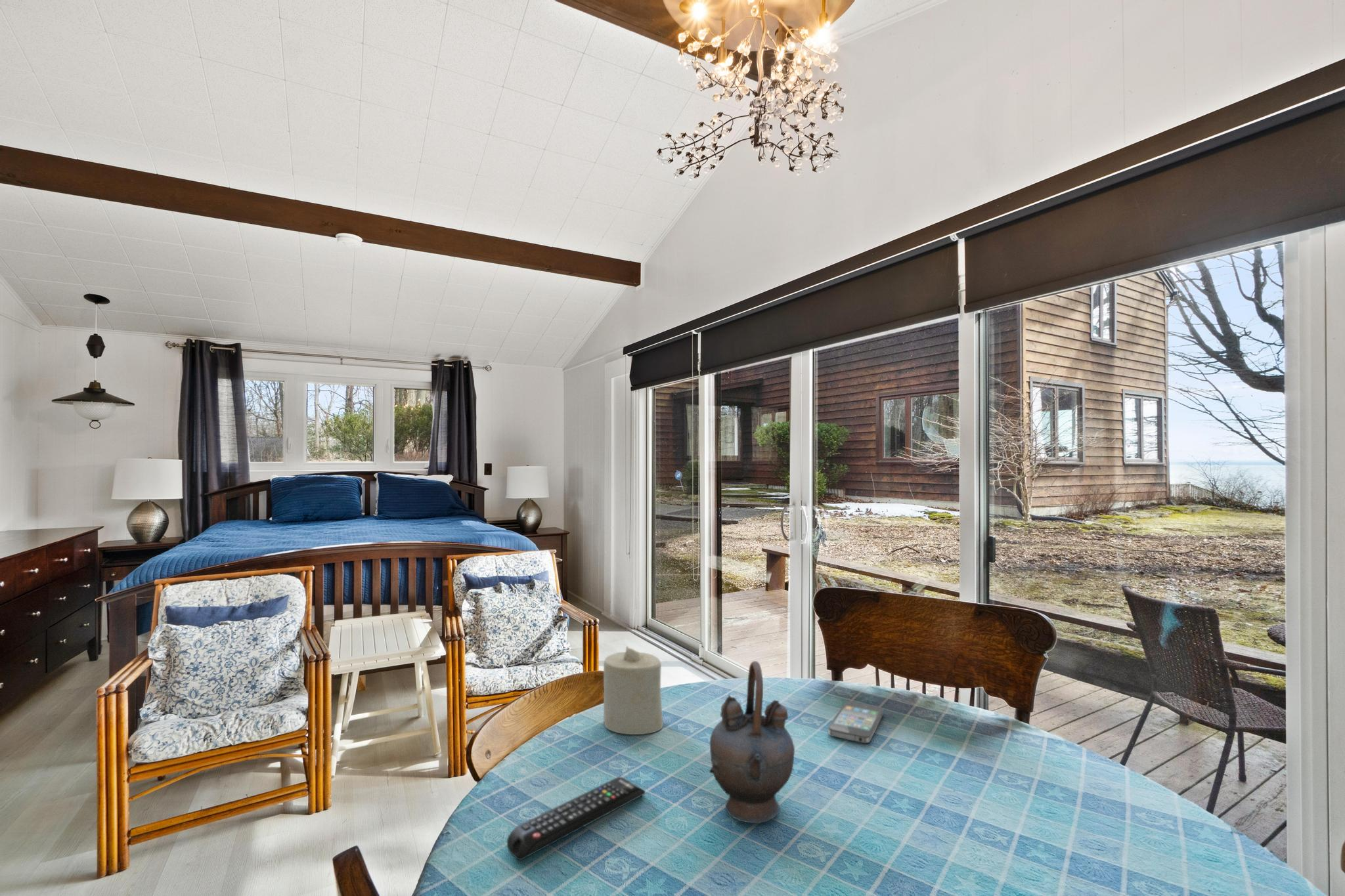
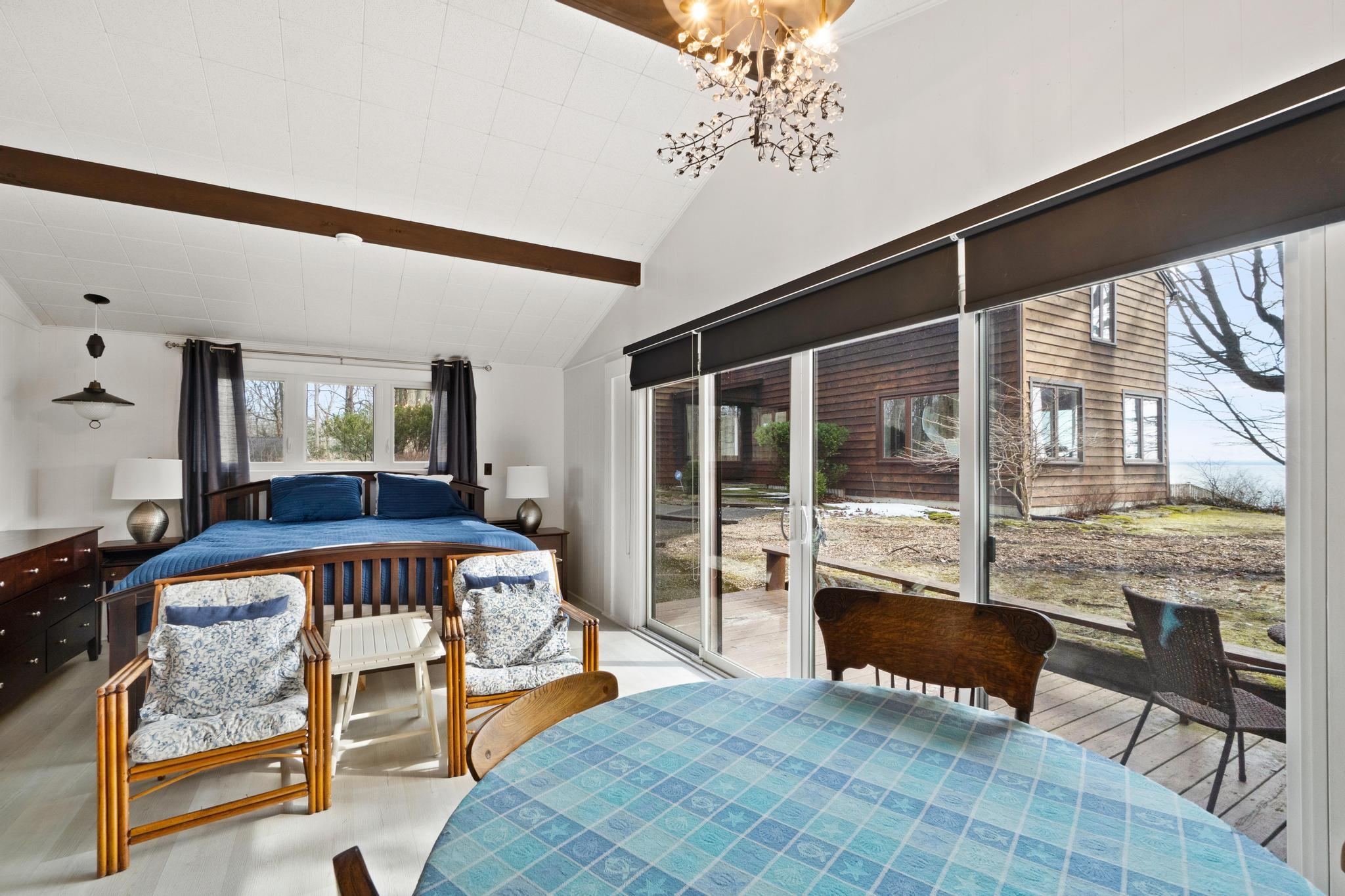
- candle (633, 685)
- smartphone (856, 721)
- remote control (581, 813)
- teapot (752, 740)
